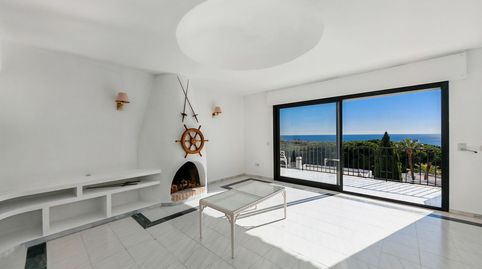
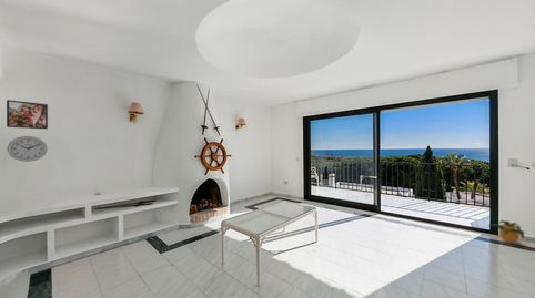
+ wall clock (28, 148)
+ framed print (28, 115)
+ potted plant (506, 229)
